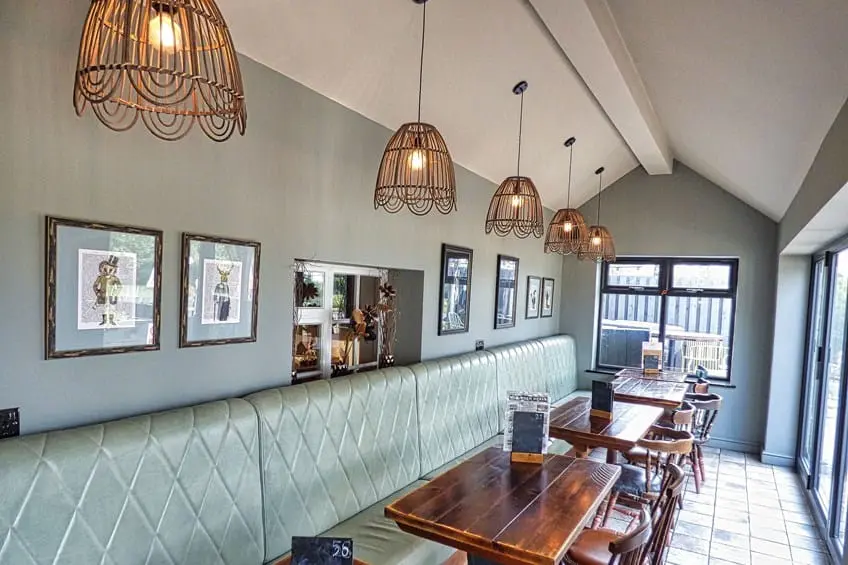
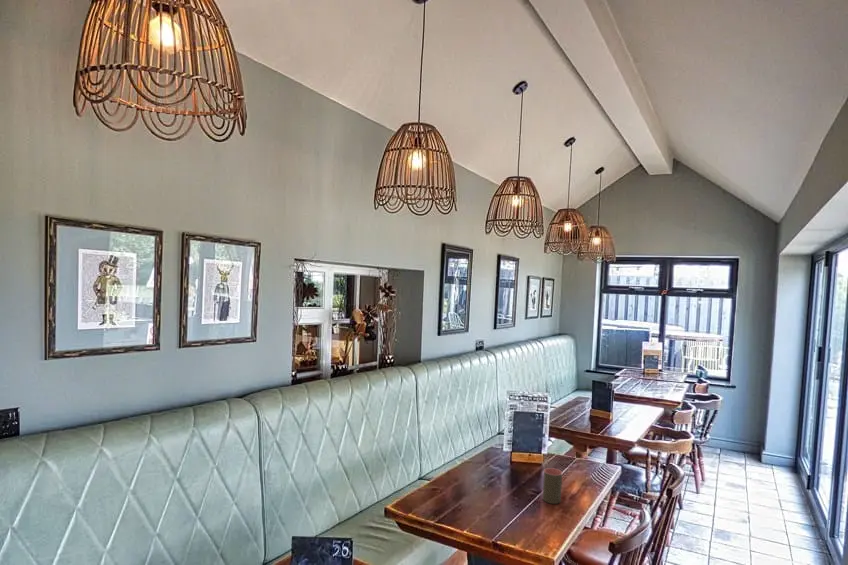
+ cup (552, 485)
